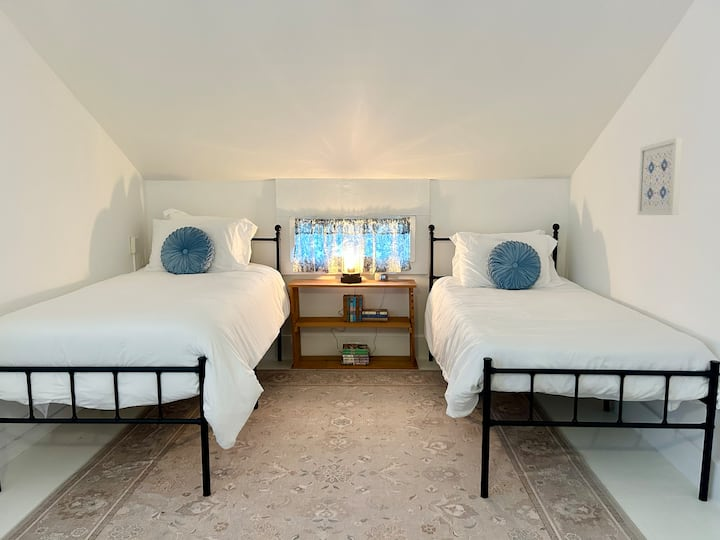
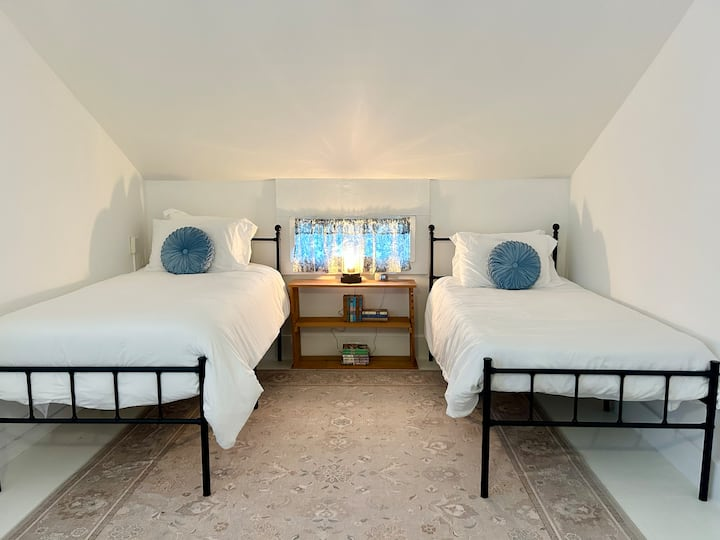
- wall art (658, 179)
